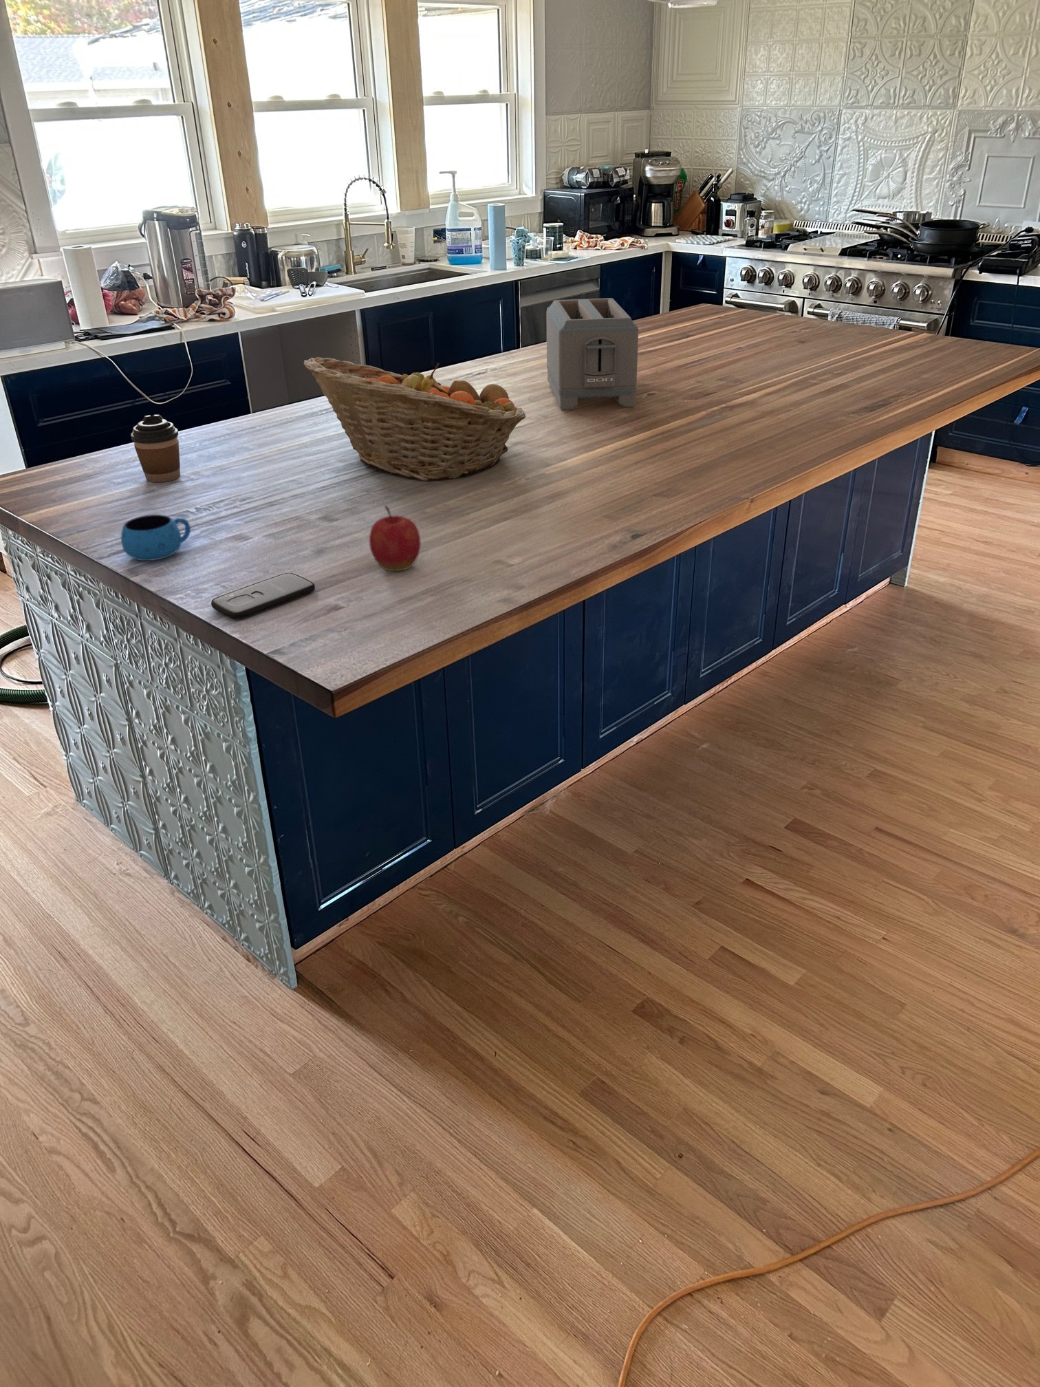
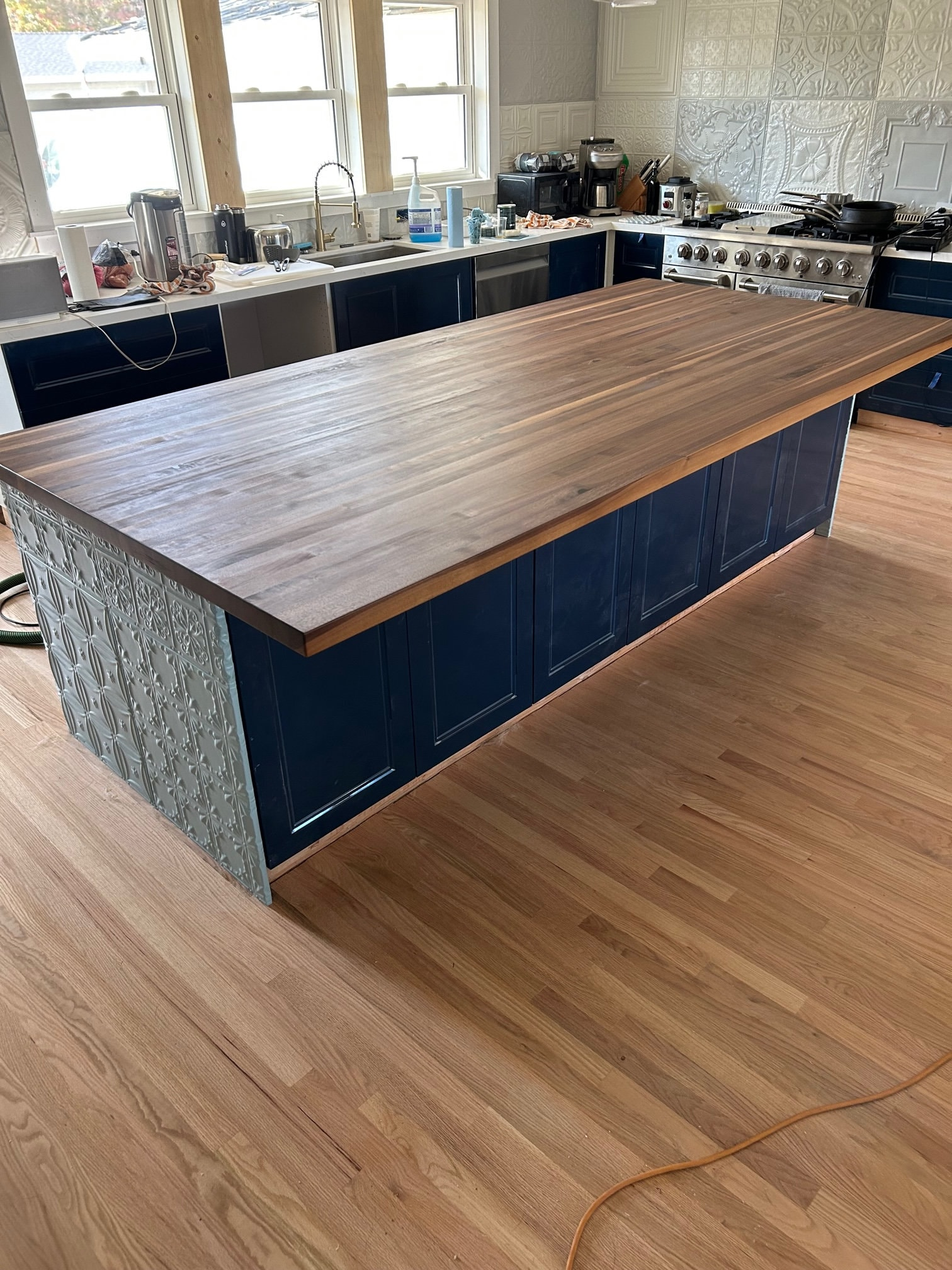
- toaster (591, 354)
- smartphone (263, 595)
- fruit basket (415, 407)
- apple (394, 536)
- coffee cup (157, 448)
- mug (157, 536)
